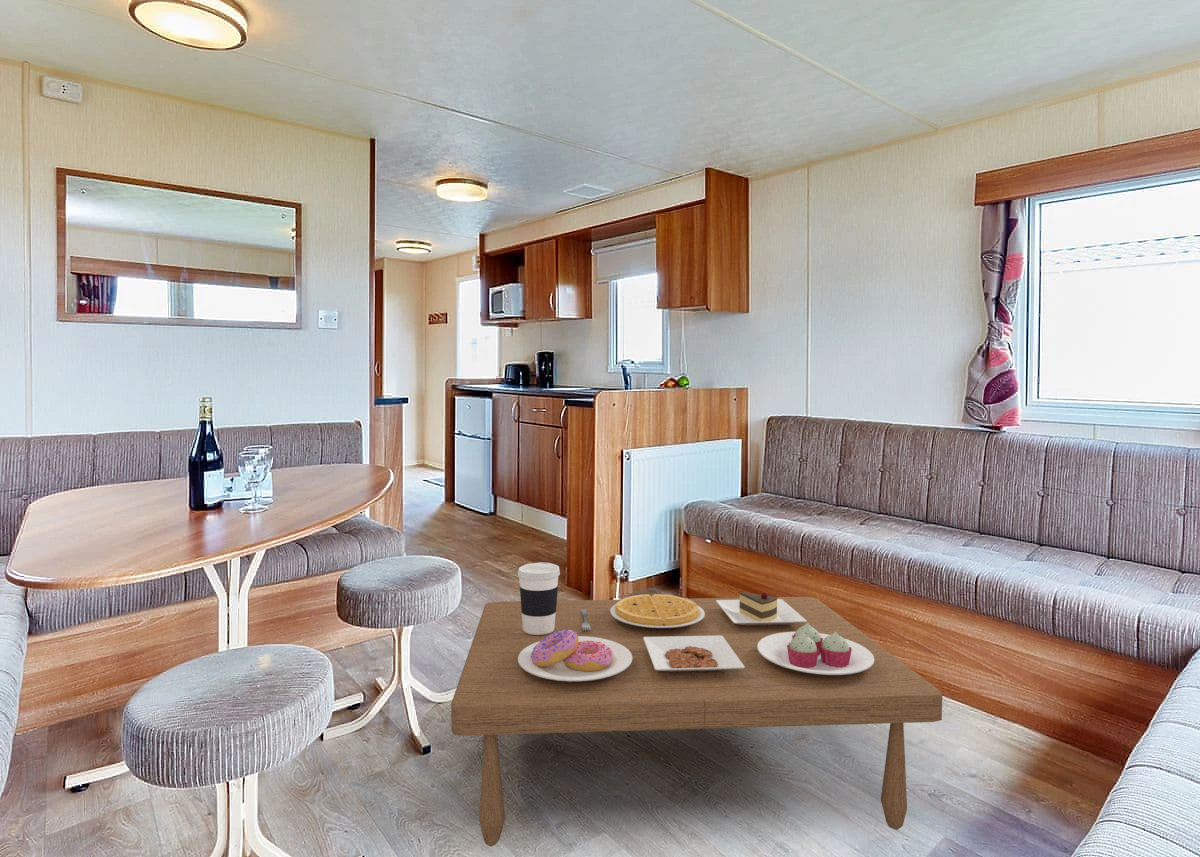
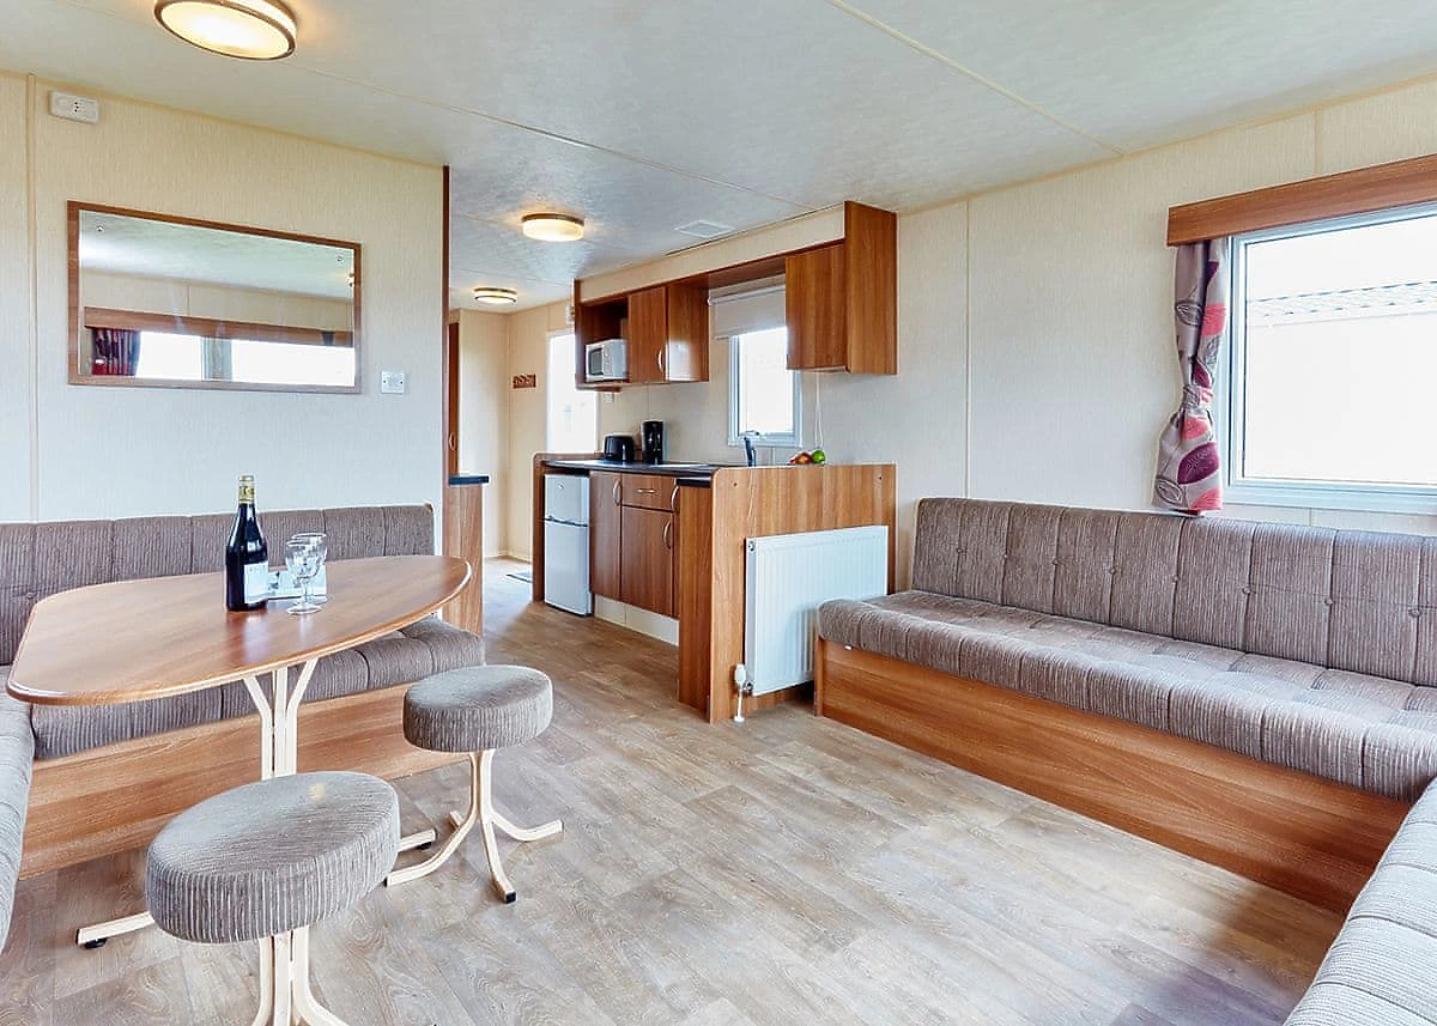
- coffee table (673, 668)
